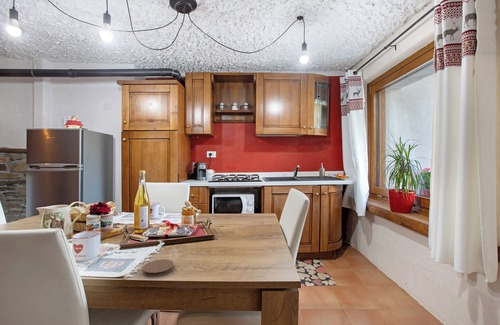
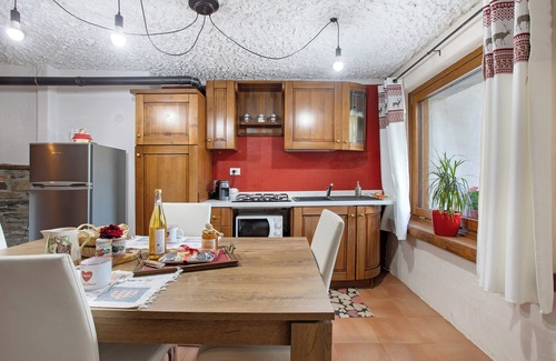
- coaster (158, 267)
